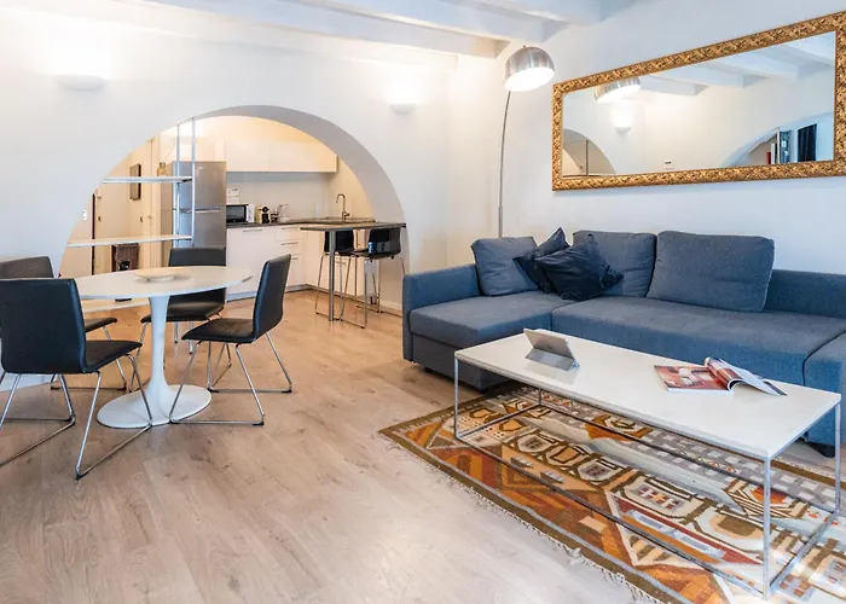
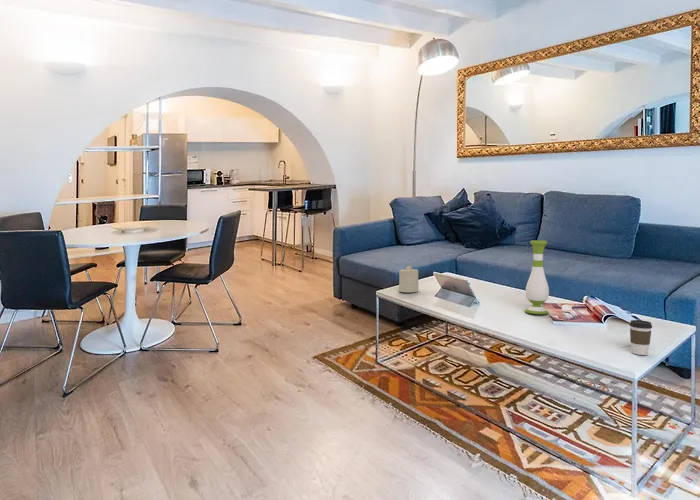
+ vase (537, 276)
+ coffee cup (640, 337)
+ candle (408, 278)
